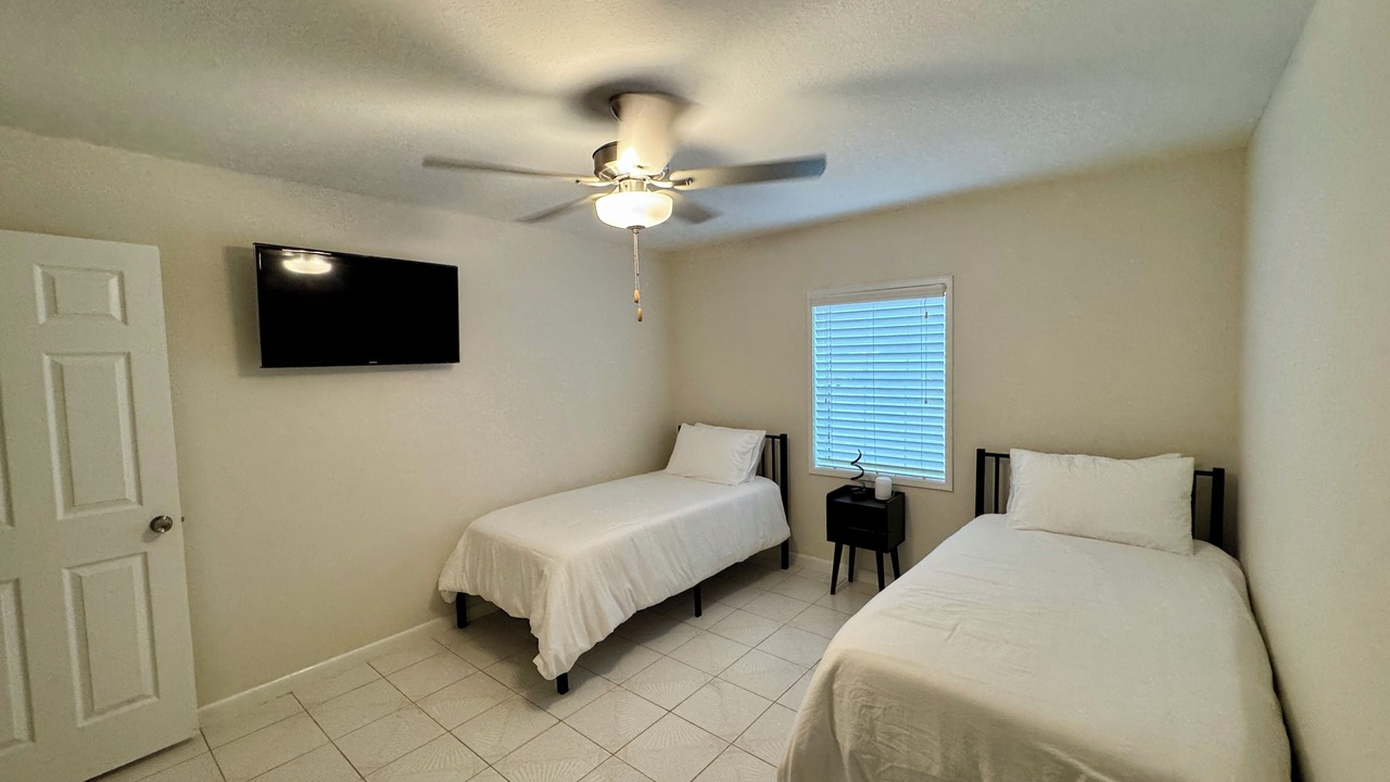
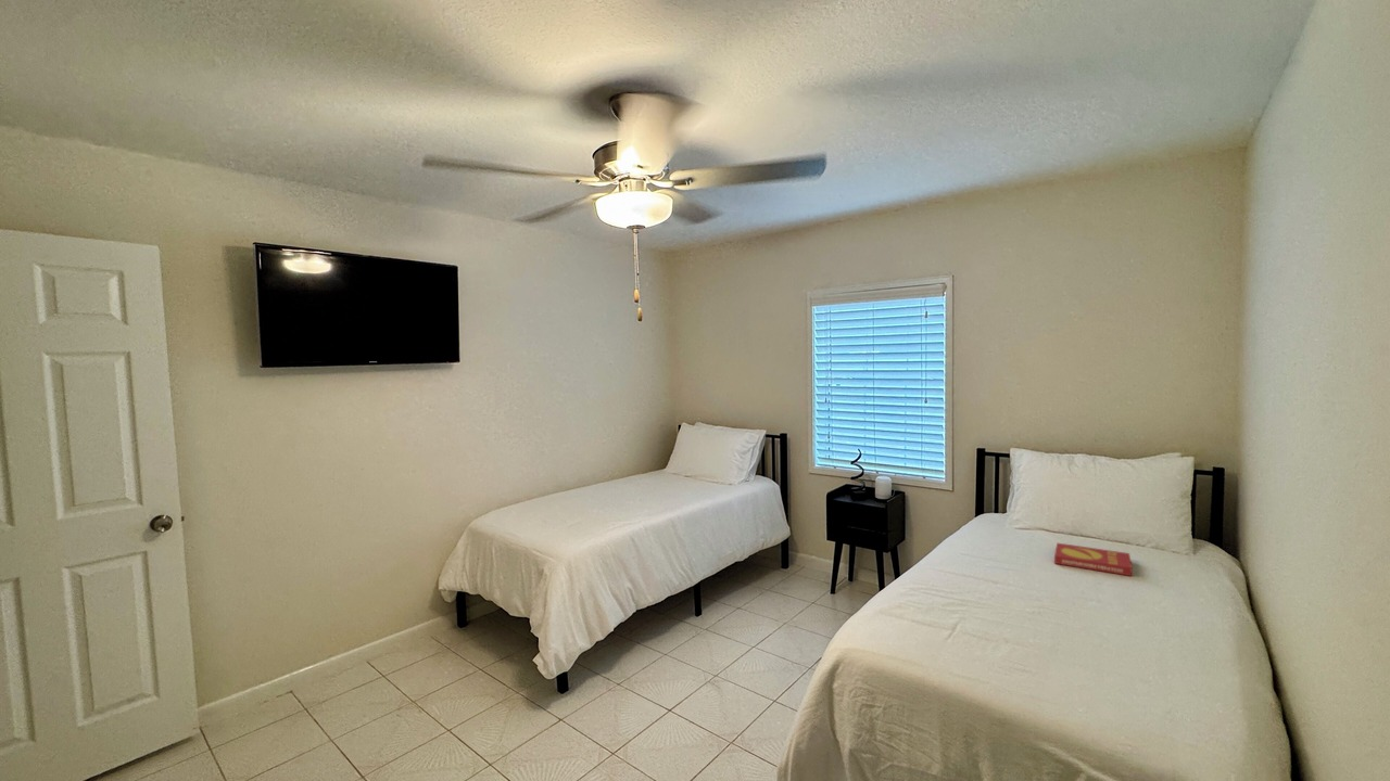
+ book (1091, 558)
